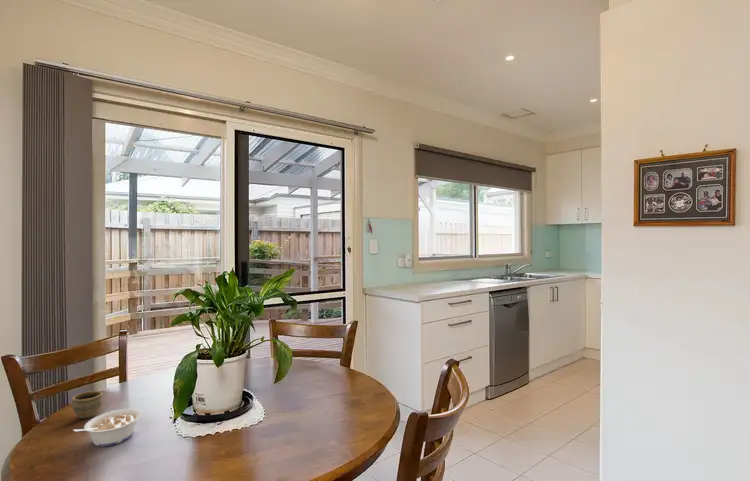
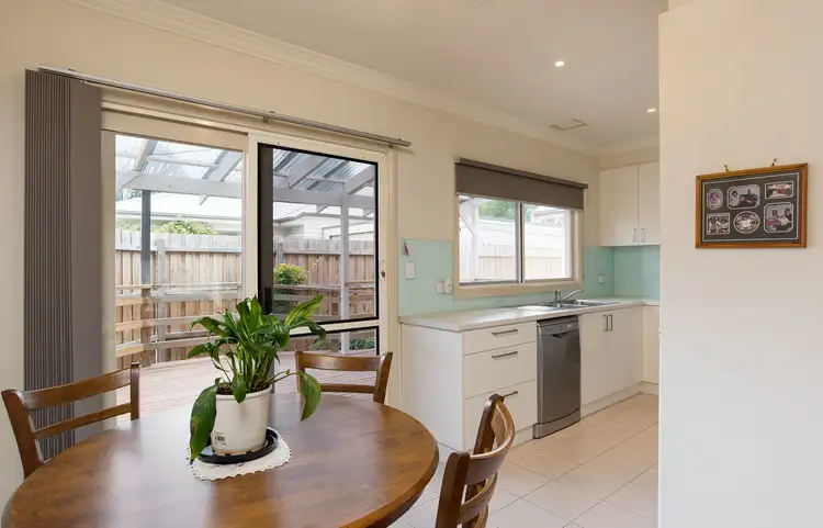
- cup (90, 403)
- legume (112, 427)
